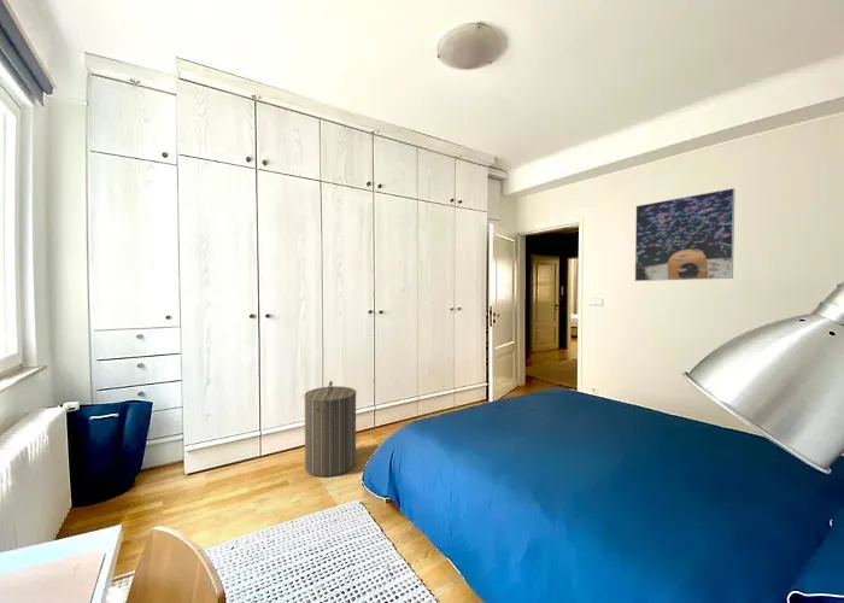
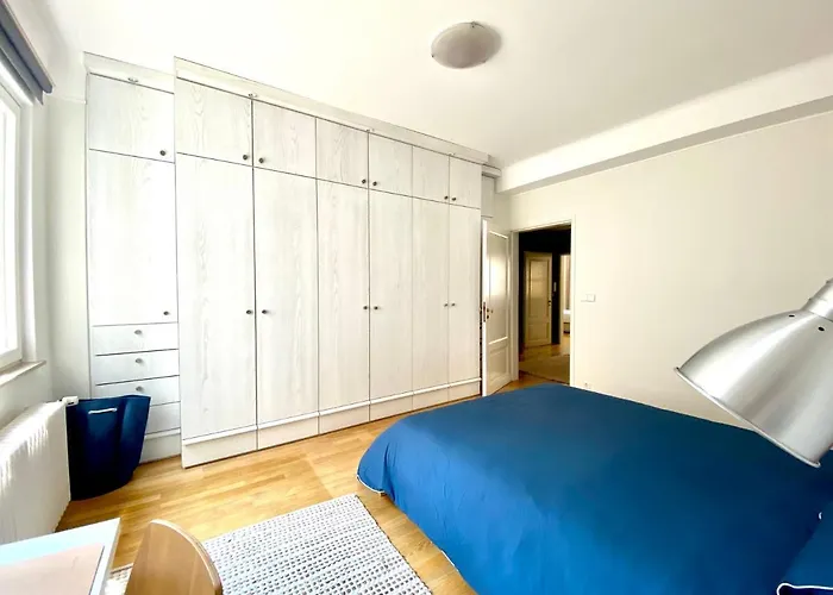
- laundry hamper (330, 422)
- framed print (680, 239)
